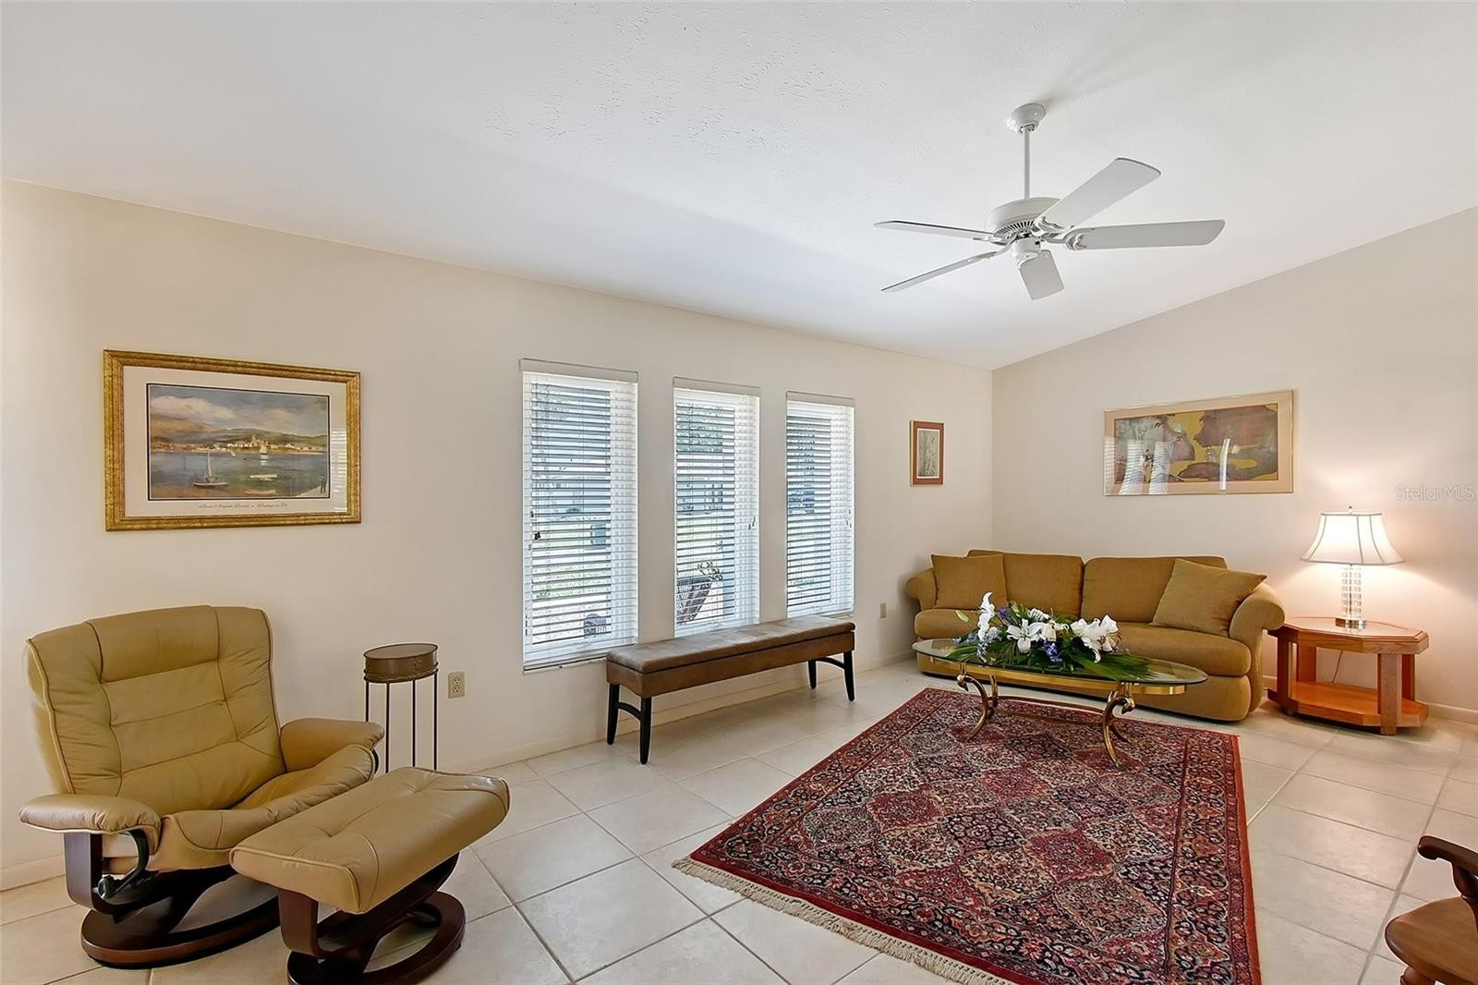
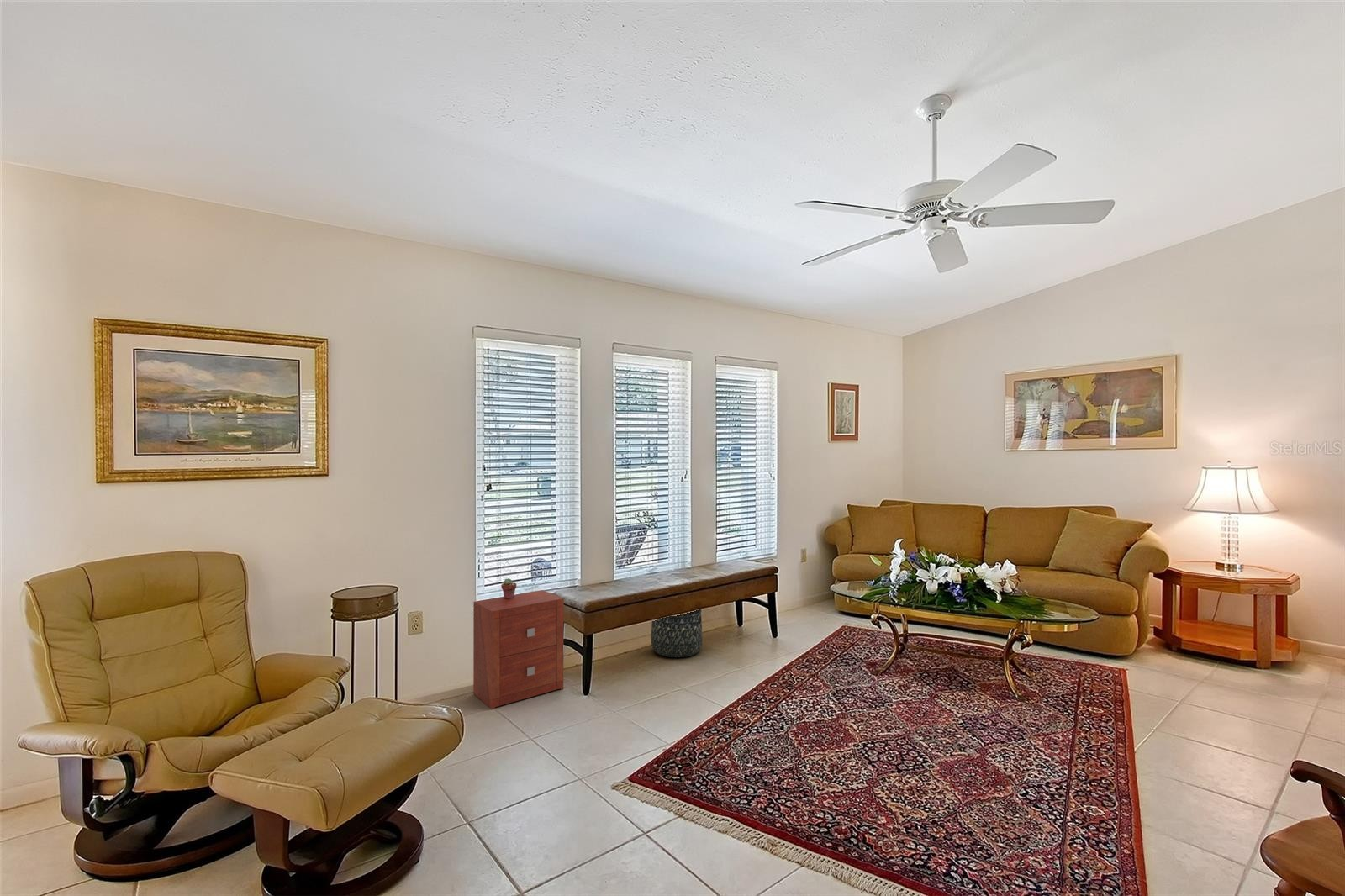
+ potted succulent (509, 588)
+ nightstand (520, 646)
+ basket (677, 630)
